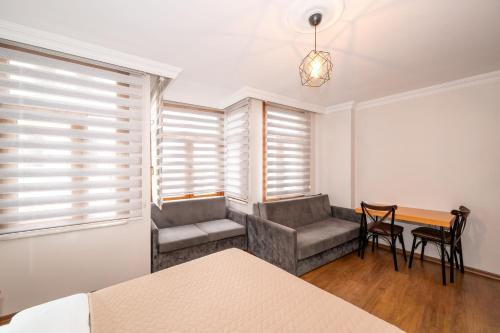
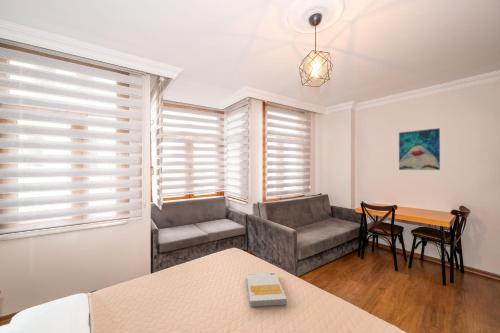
+ wall art (418, 150)
+ book (264, 287)
